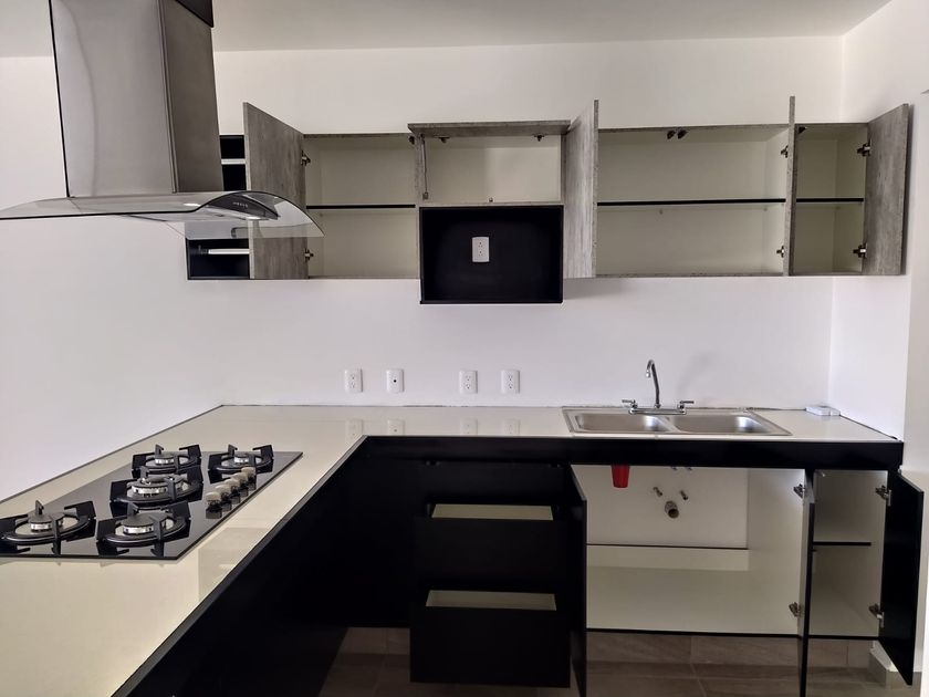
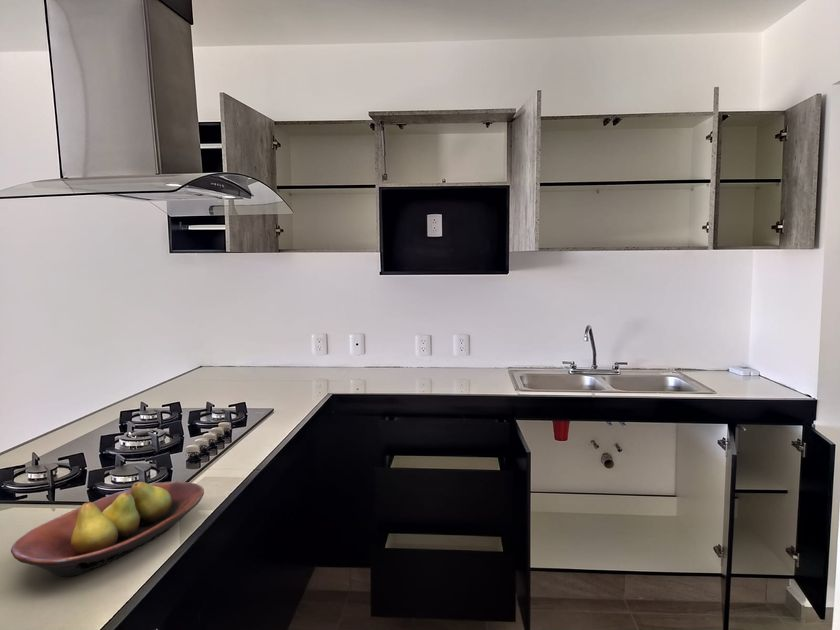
+ fruit bowl (117, 518)
